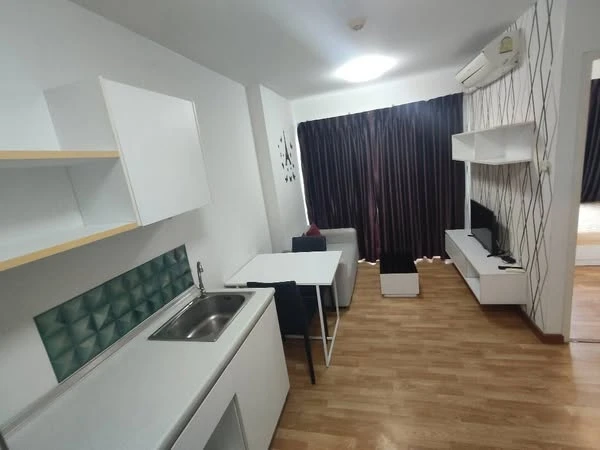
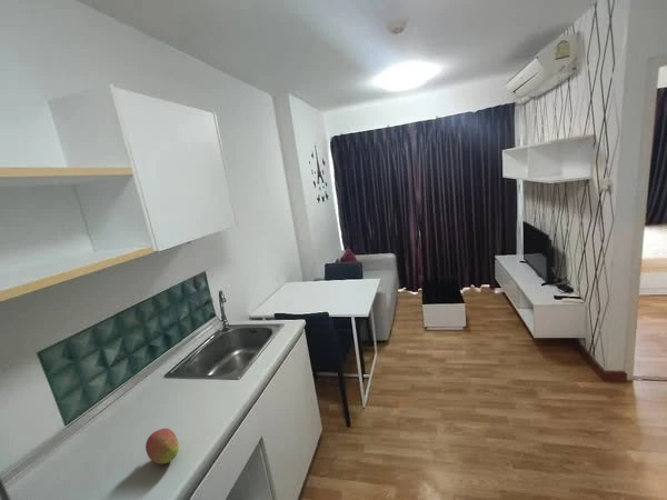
+ fruit (162, 446)
